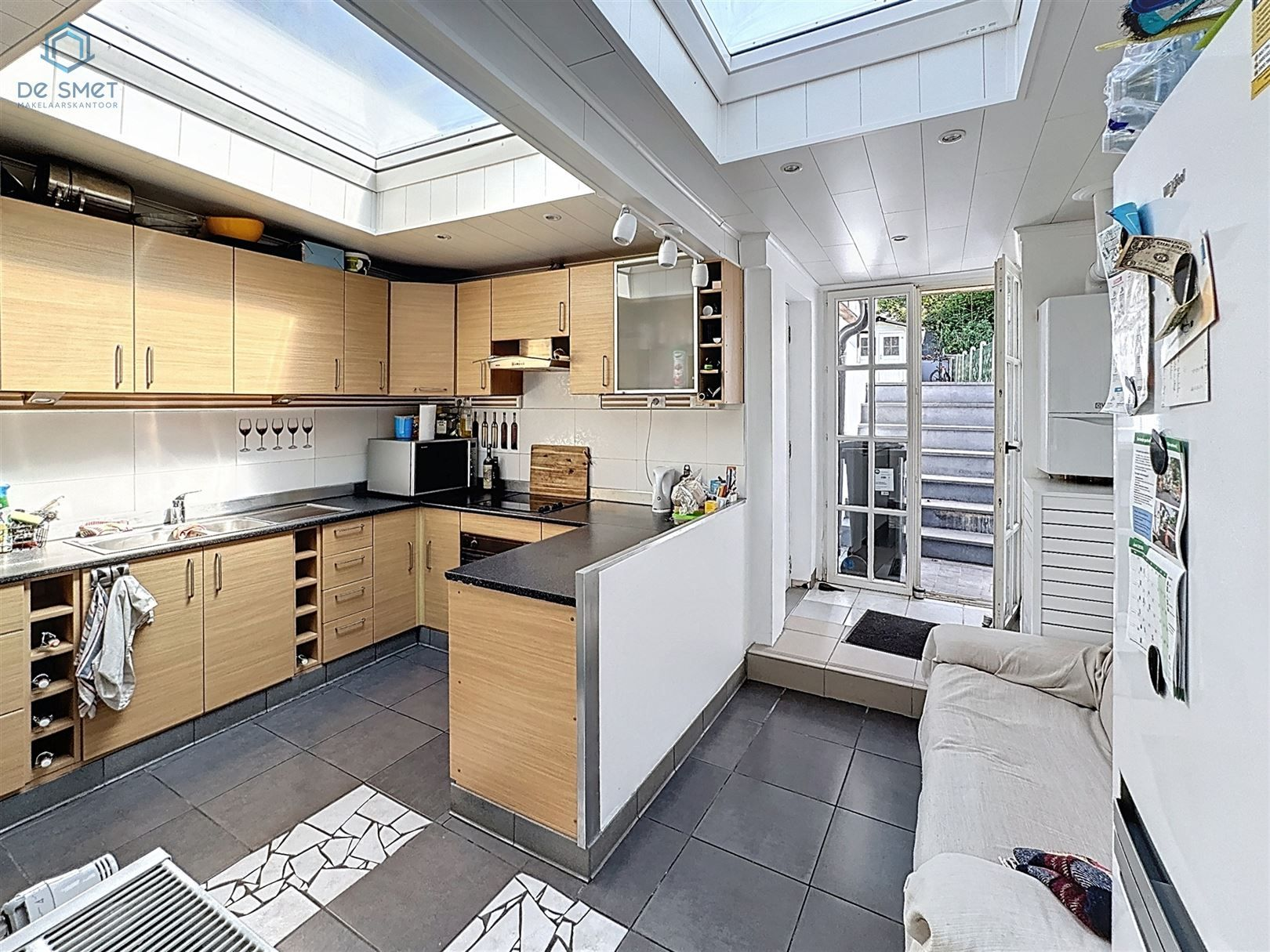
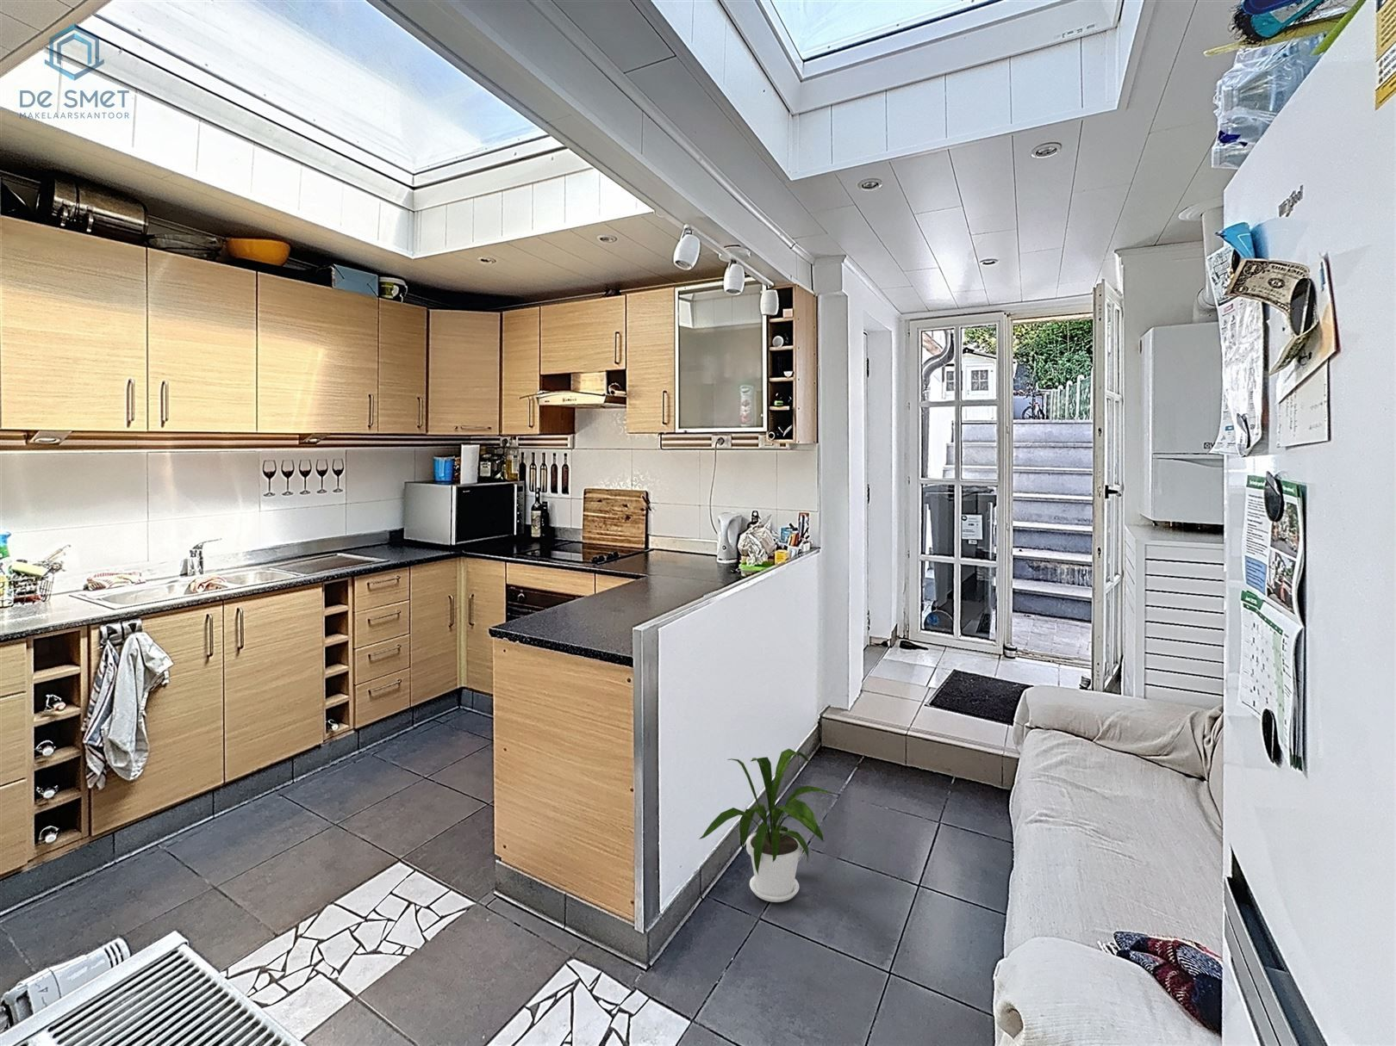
+ house plant (774, 819)
